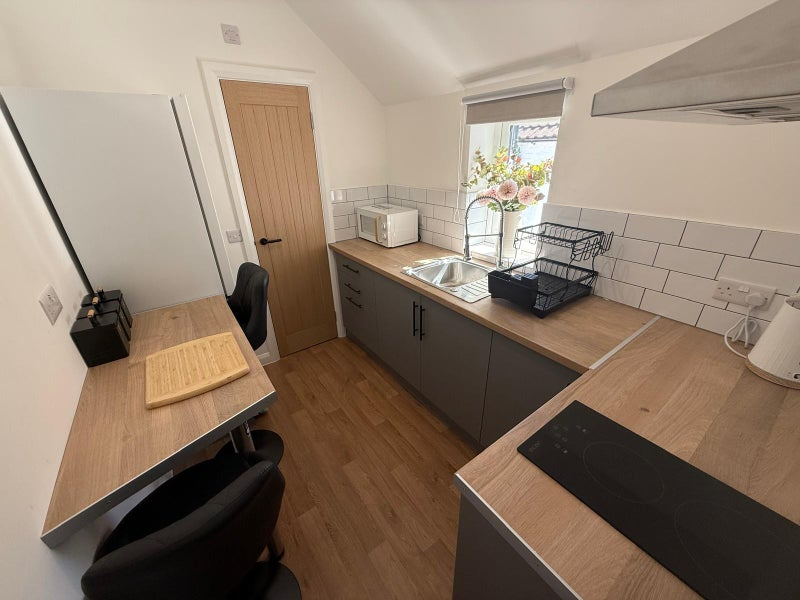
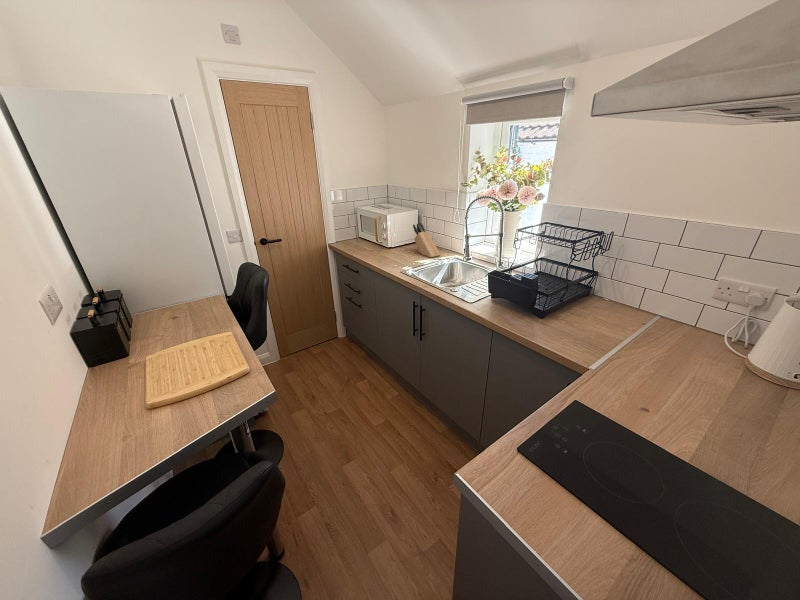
+ knife block (425, 239)
